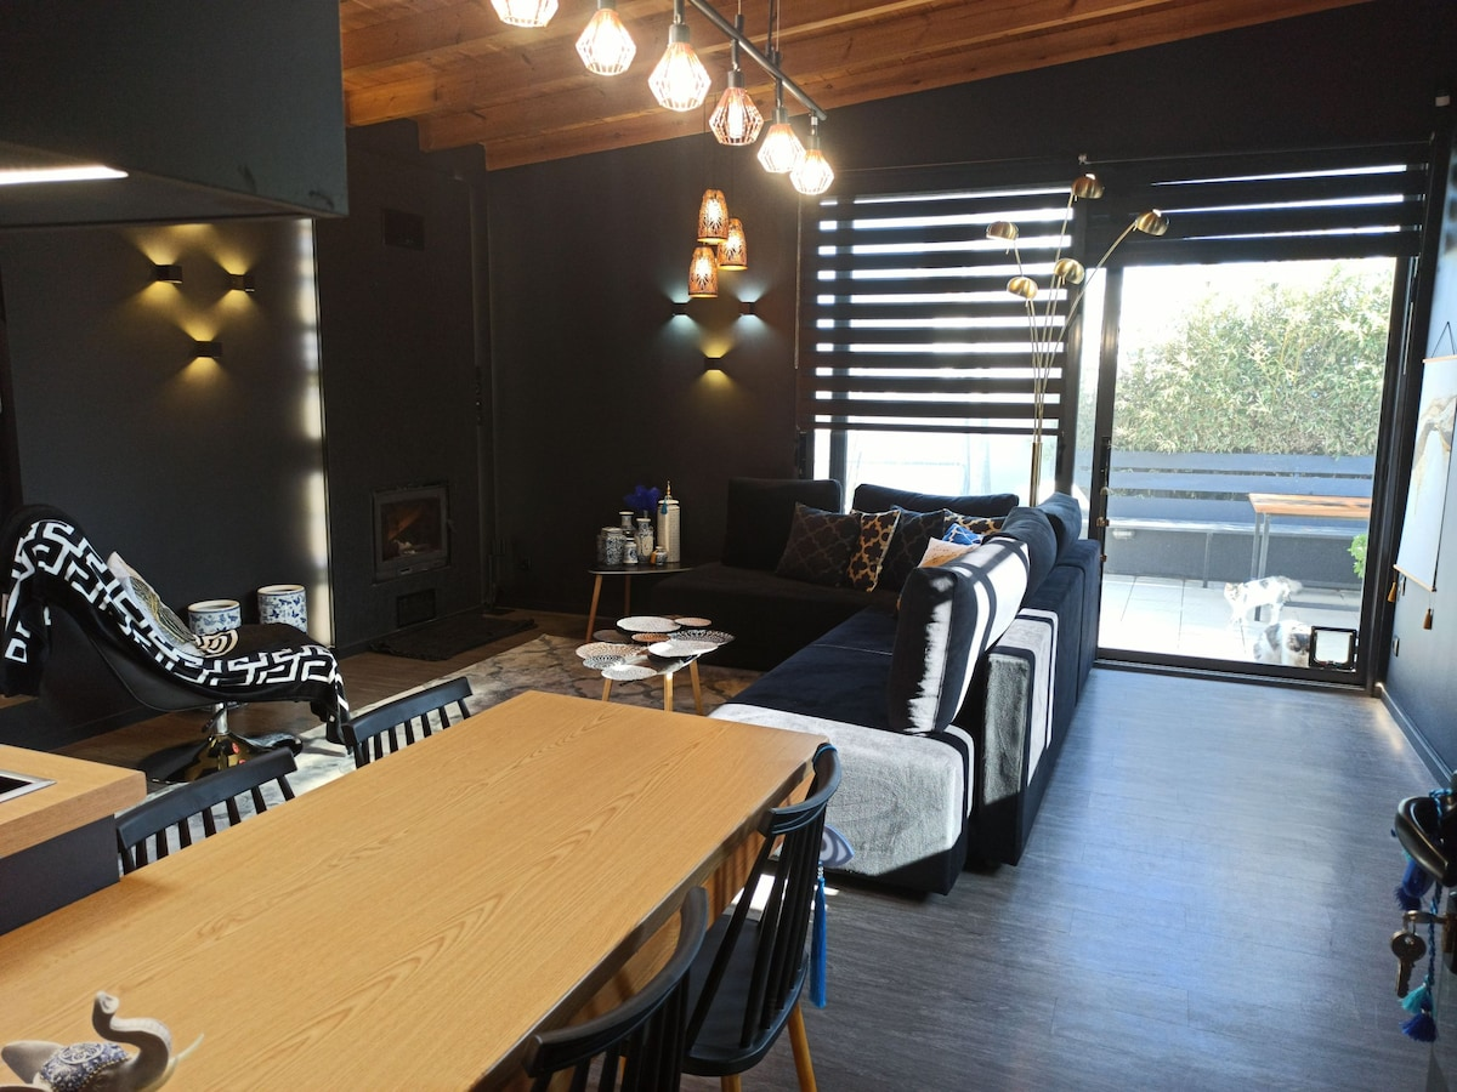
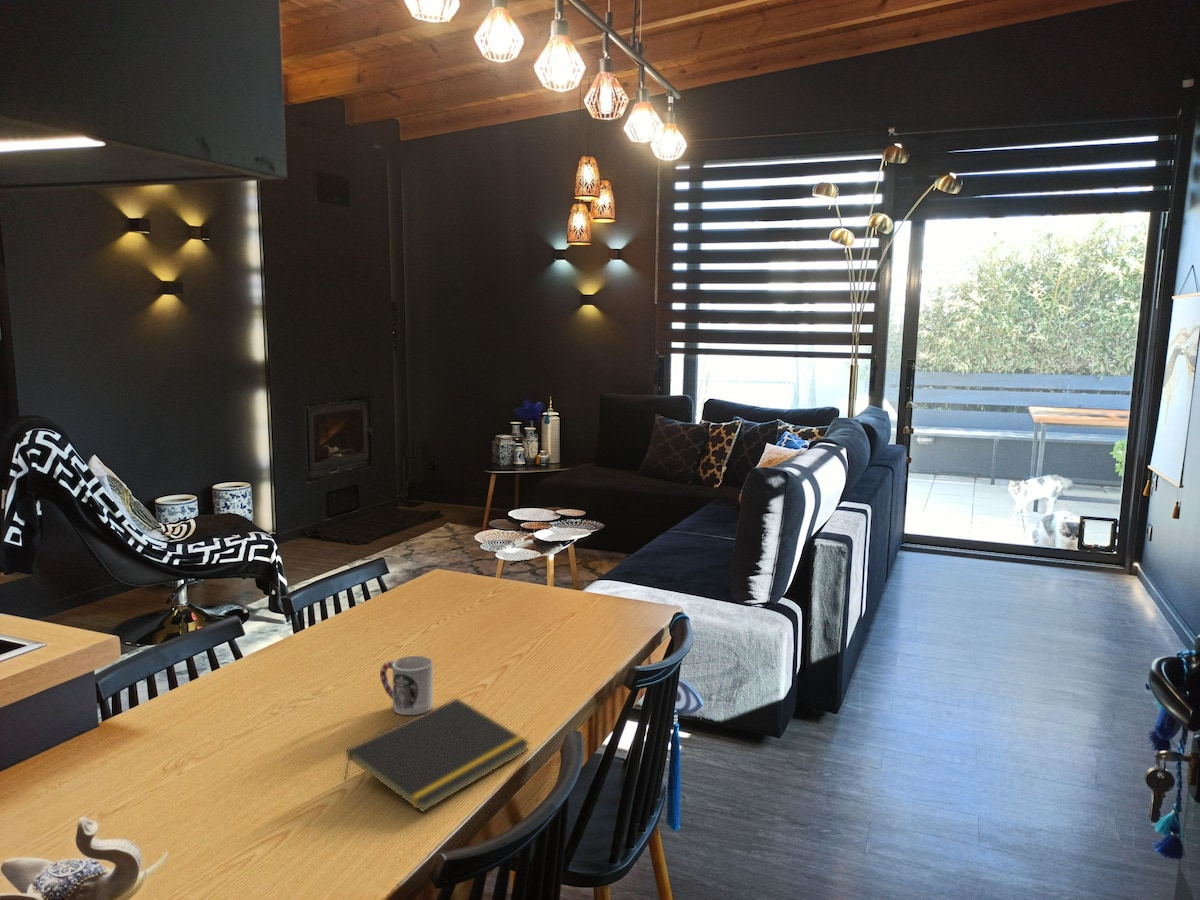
+ notepad (441, 749)
+ cup (405, 683)
